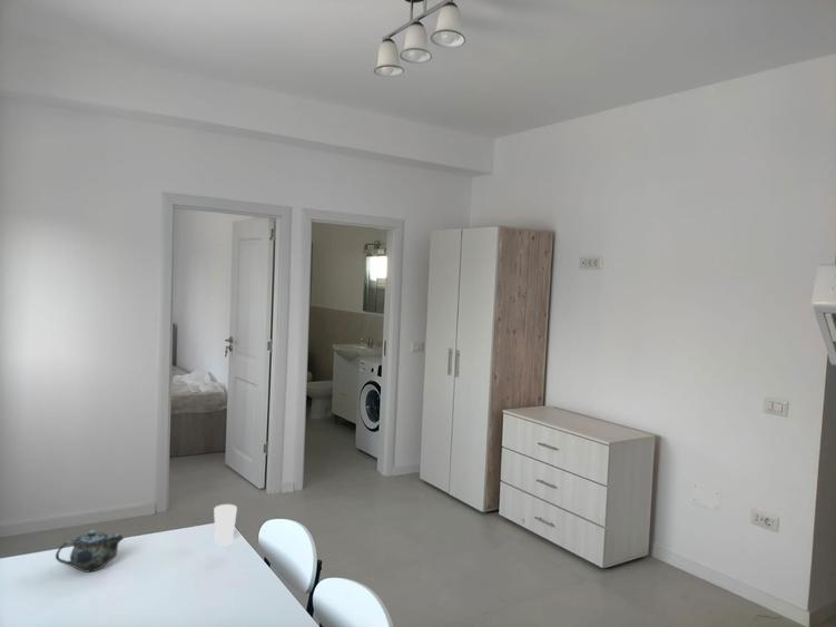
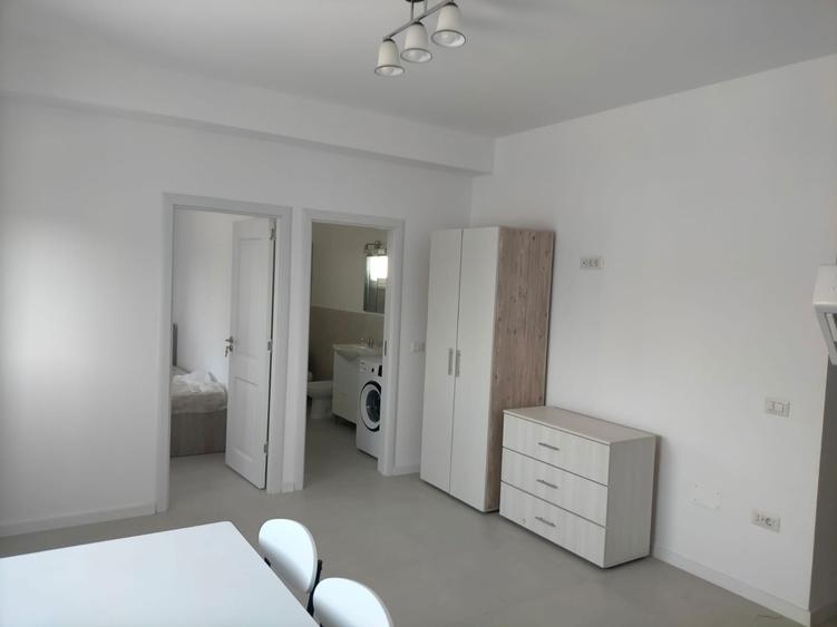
- chinaware (89, 548)
- cup (225, 525)
